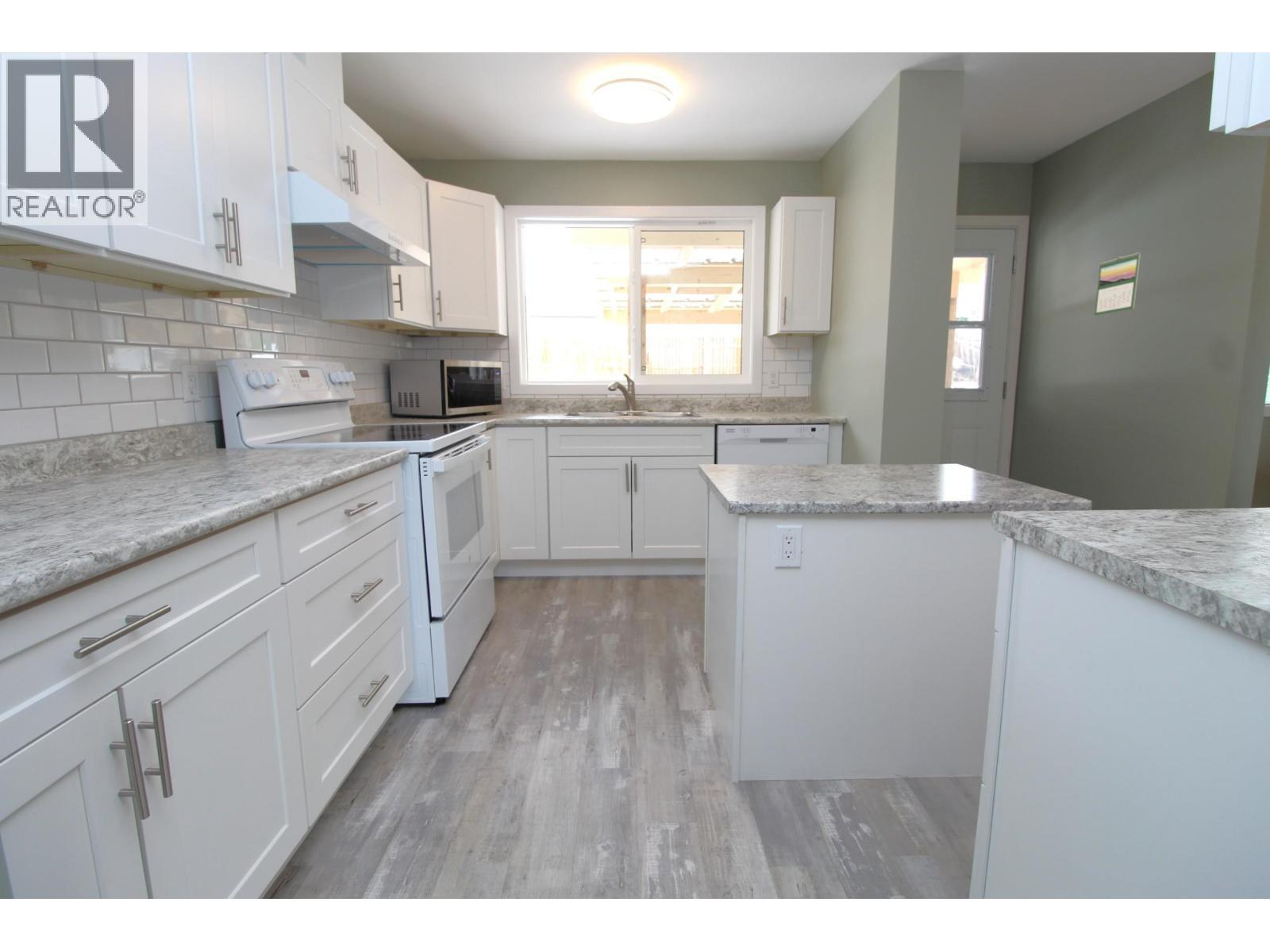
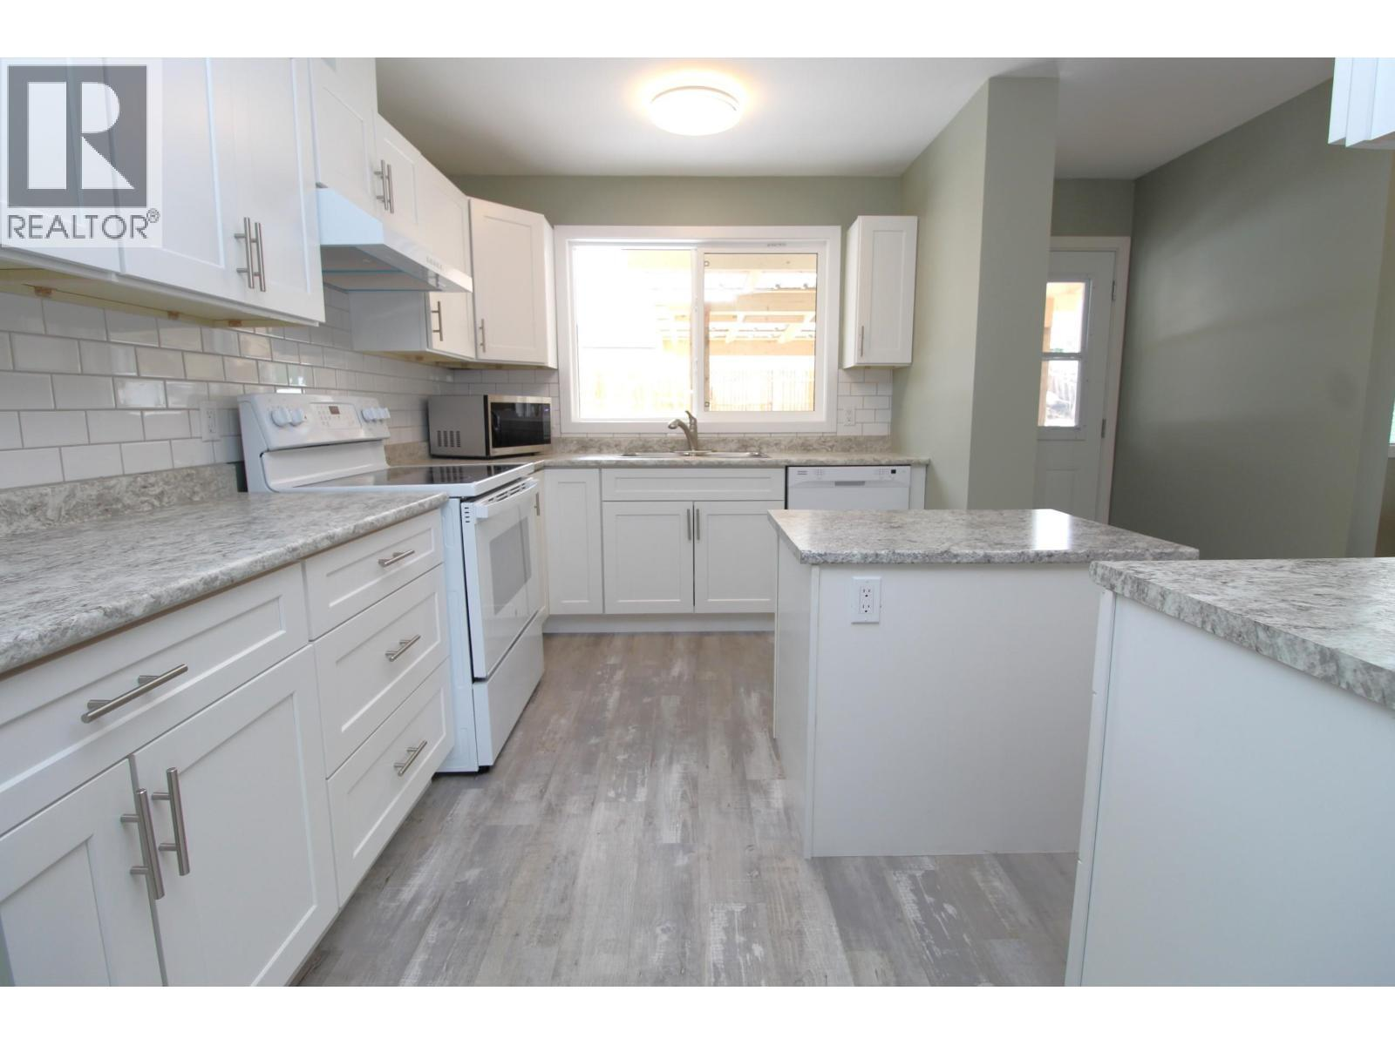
- calendar (1116, 284)
